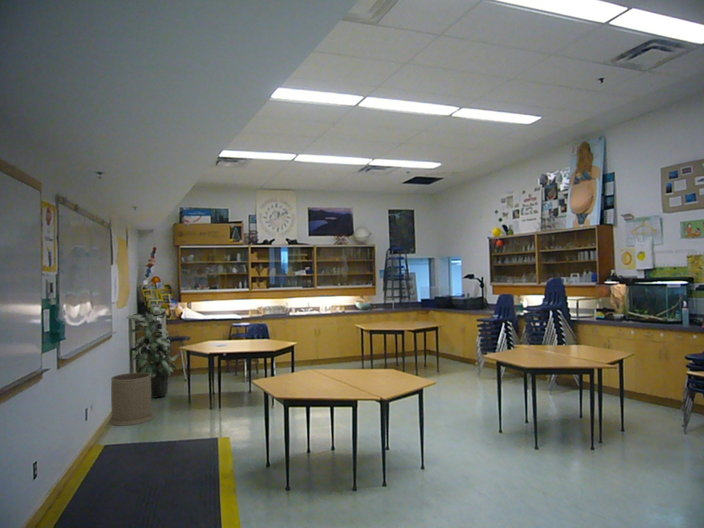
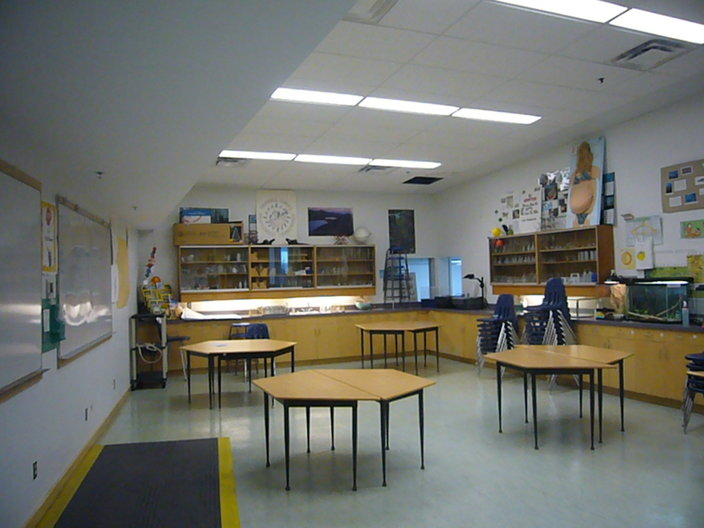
- indoor plant (153, 353)
- trash can (131, 397)
